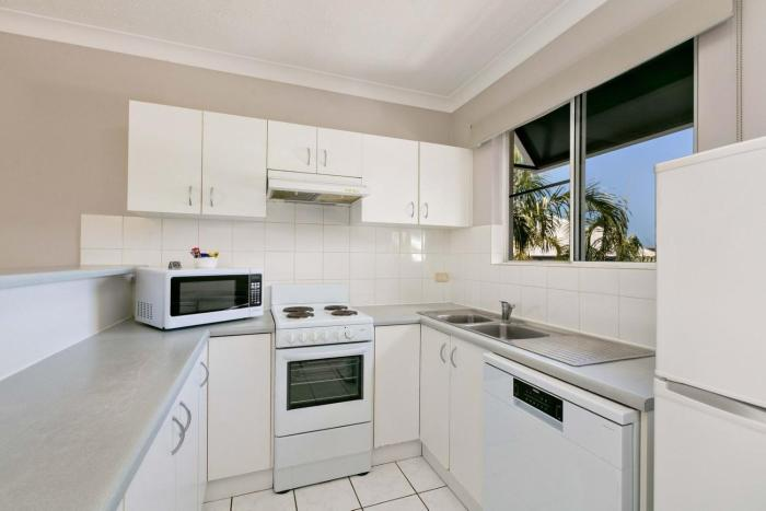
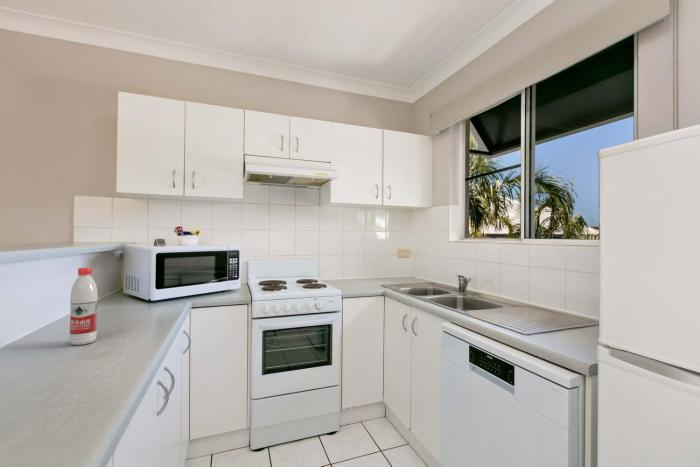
+ water bottle (84, 305)
